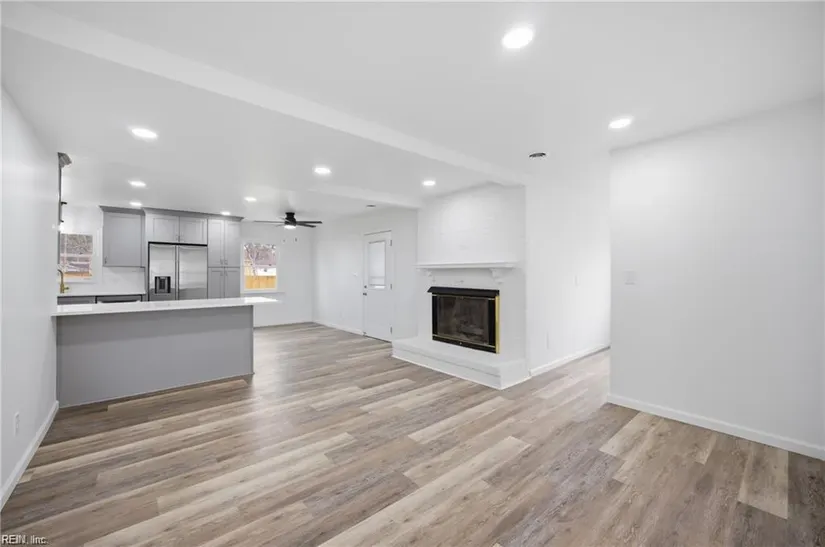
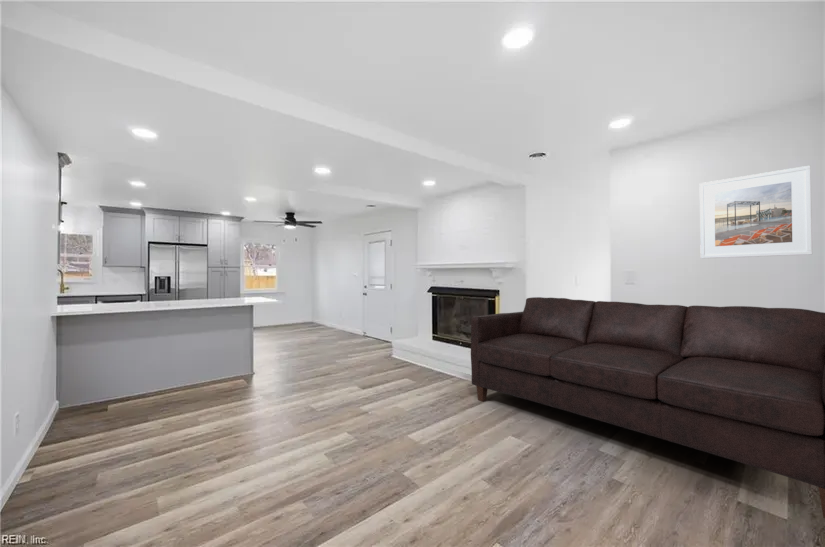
+ sofa (621, 365)
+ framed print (751, 215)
